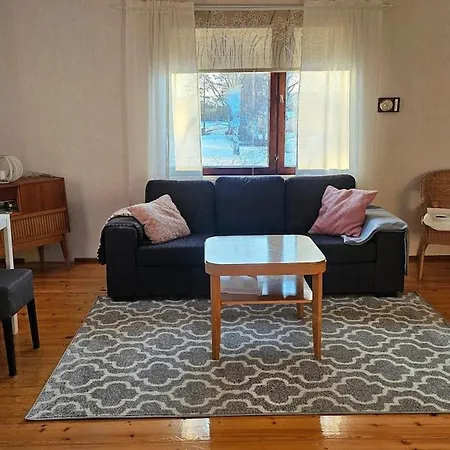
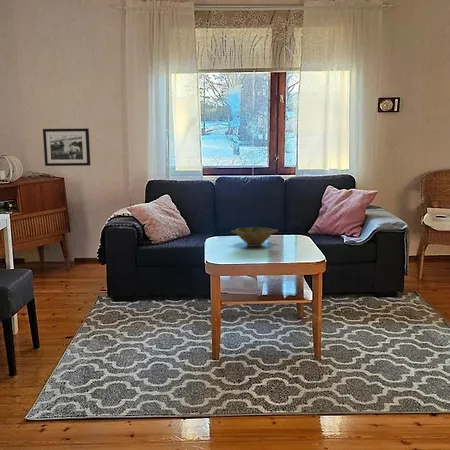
+ picture frame (66, 147)
+ bowl (254, 237)
